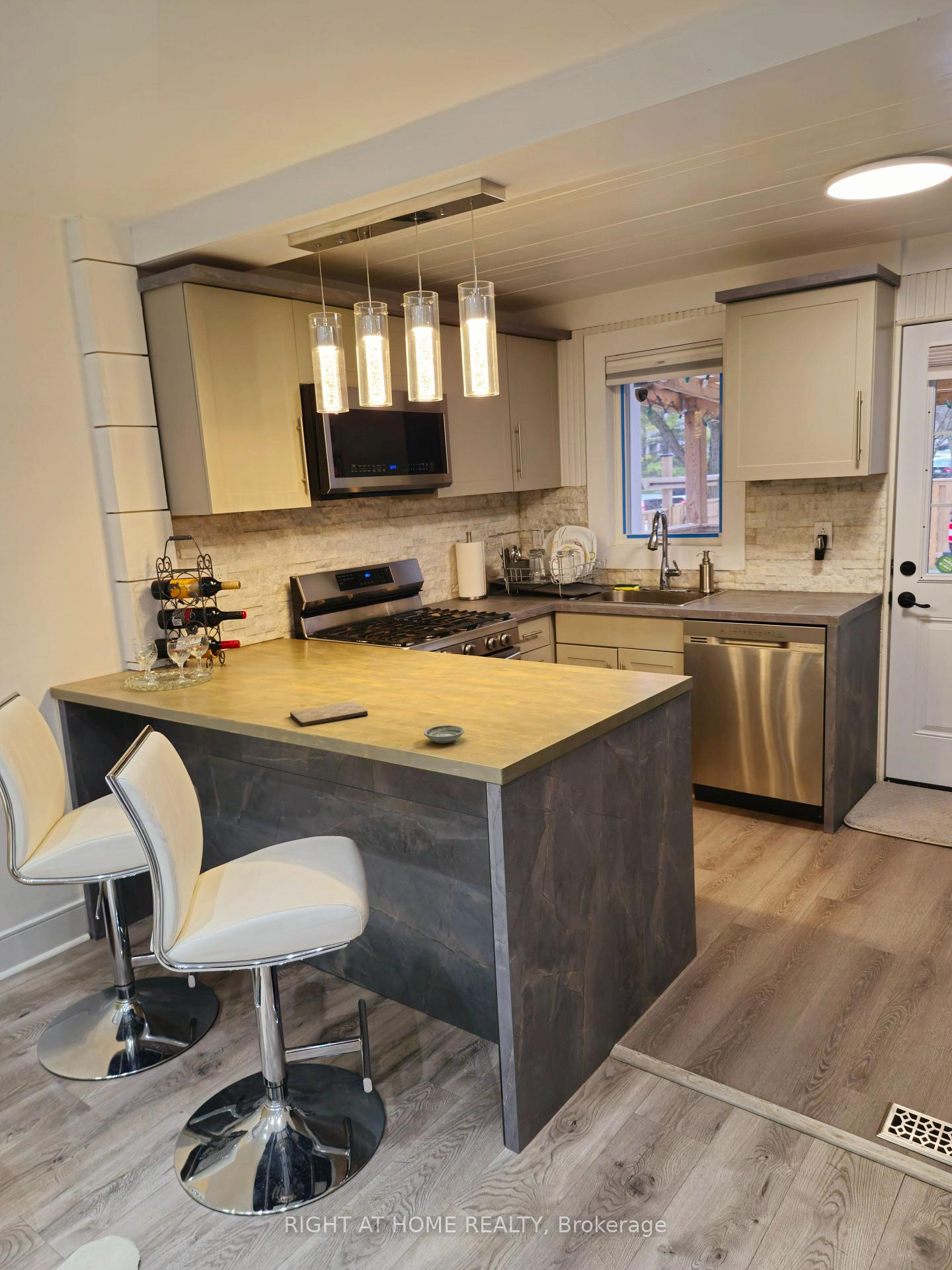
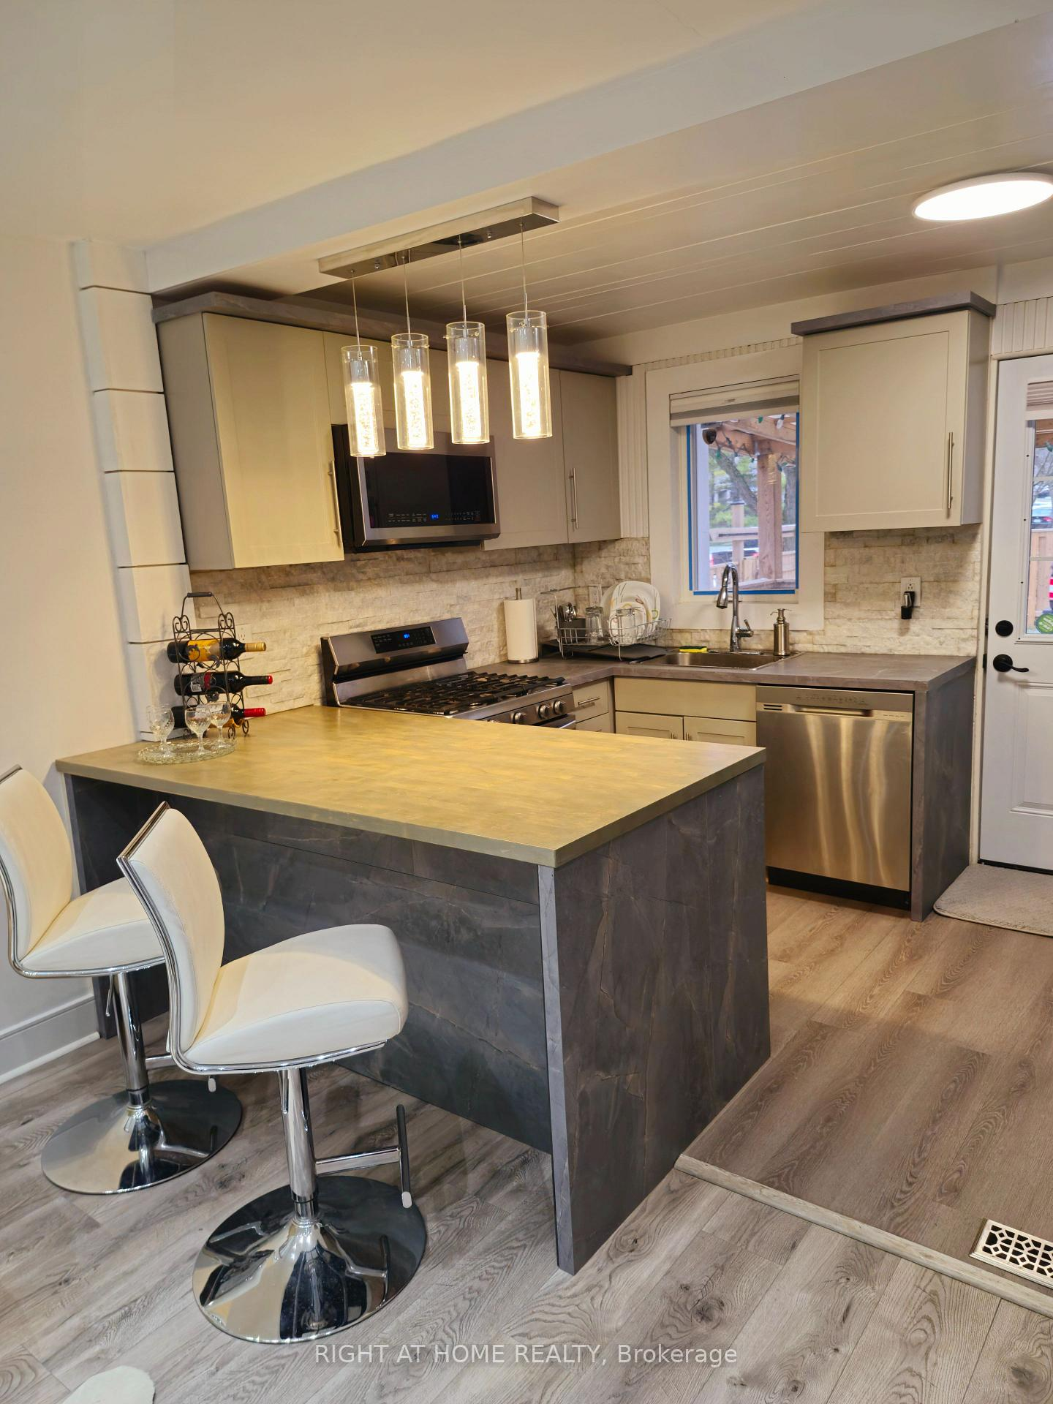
- cutting board (329, 713)
- saucer (444, 735)
